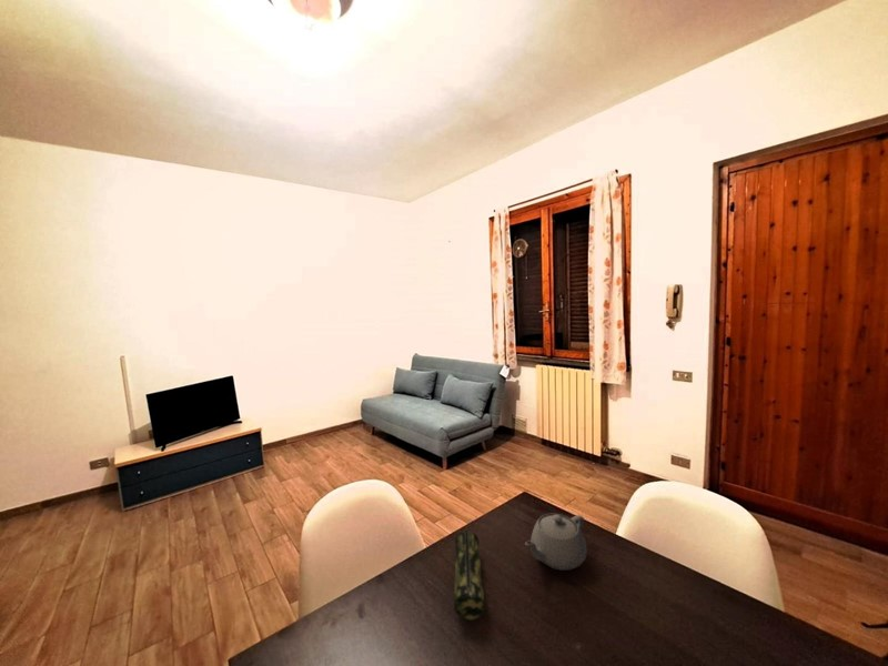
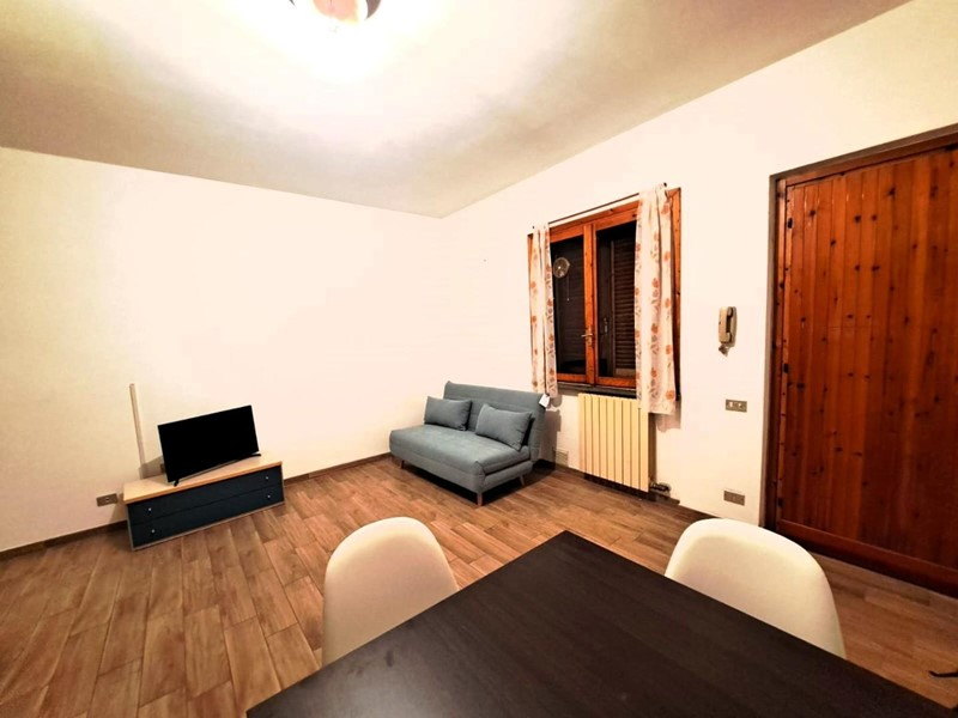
- teapot (557, 537)
- pencil case (467, 573)
